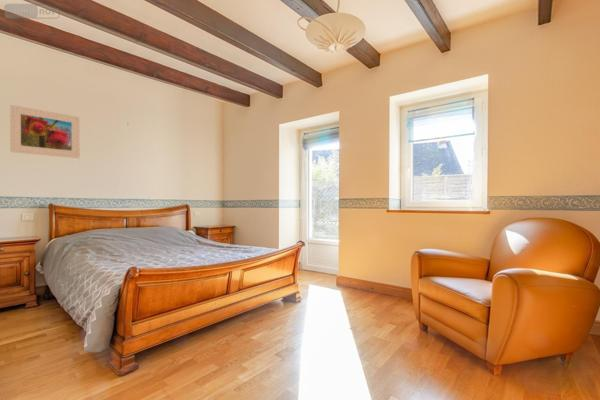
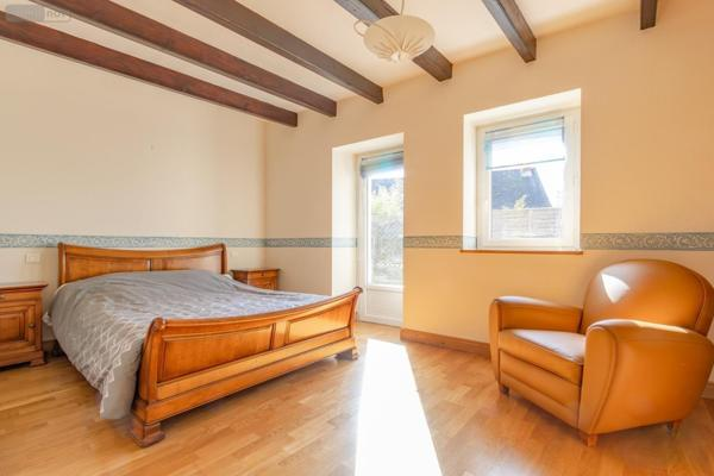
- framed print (47, 133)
